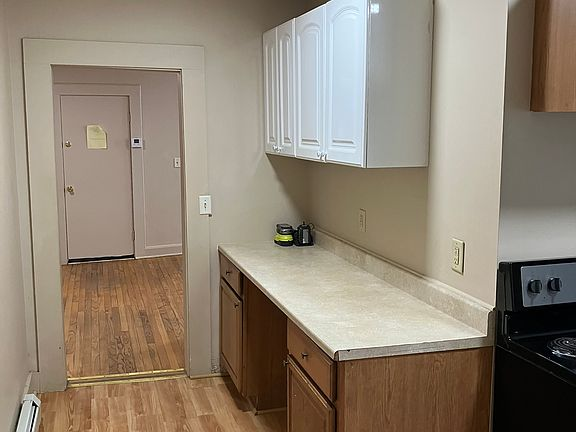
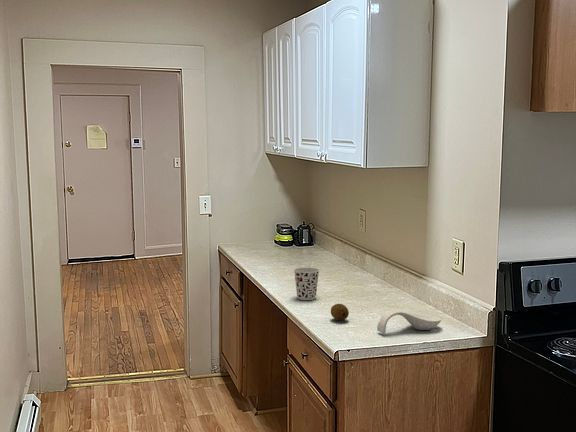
+ fruit (339, 312)
+ cup (306, 283)
+ spoon rest (409, 319)
